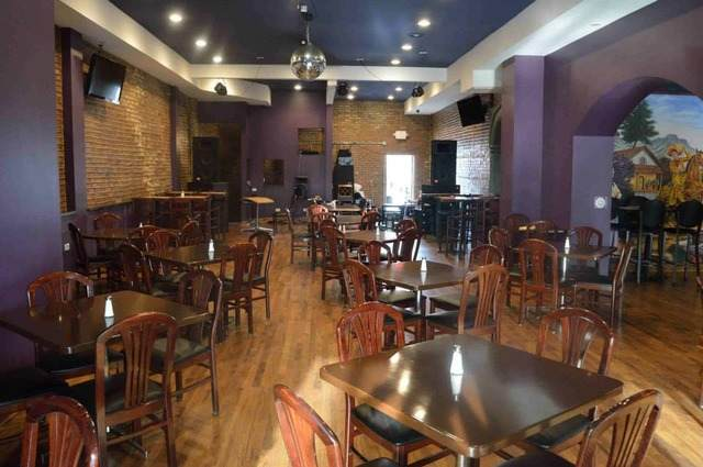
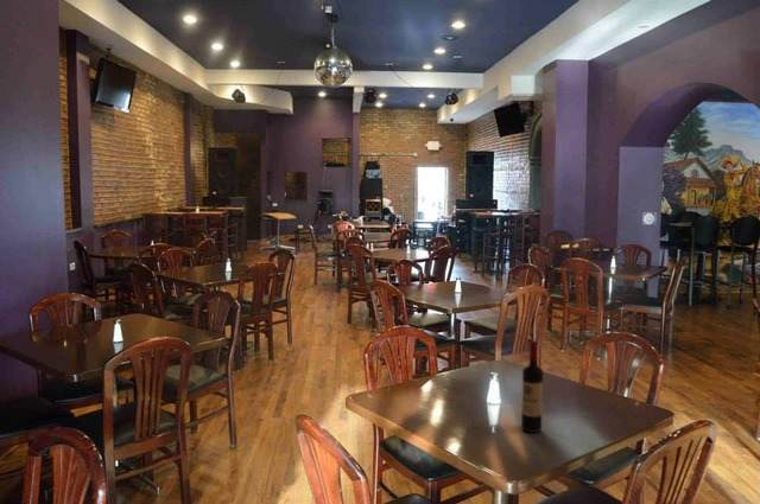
+ wine bottle (532, 385)
